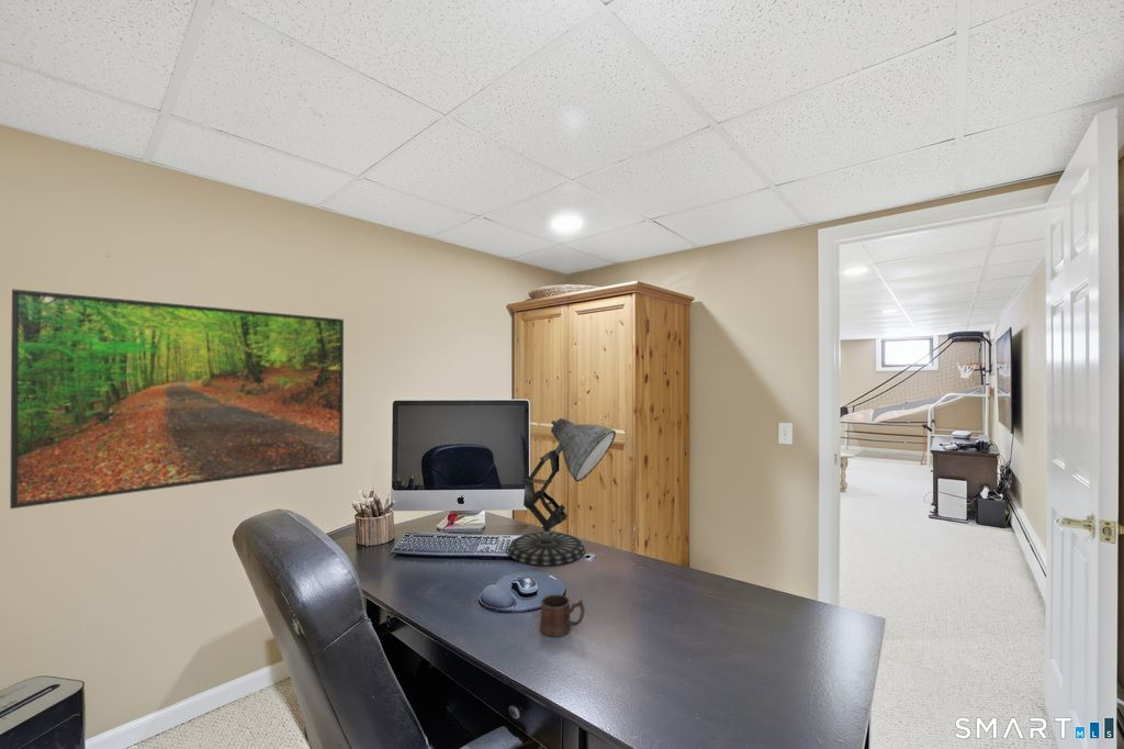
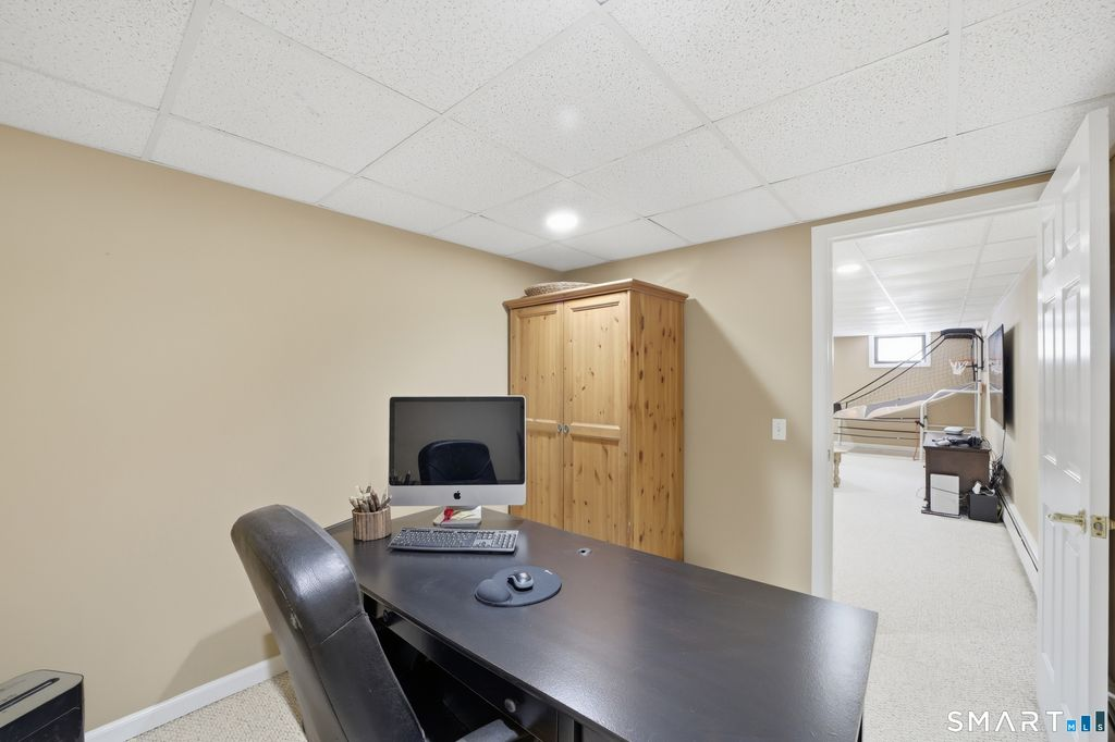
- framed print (211, 394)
- mug (562, 613)
- desk lamp (551, 481)
